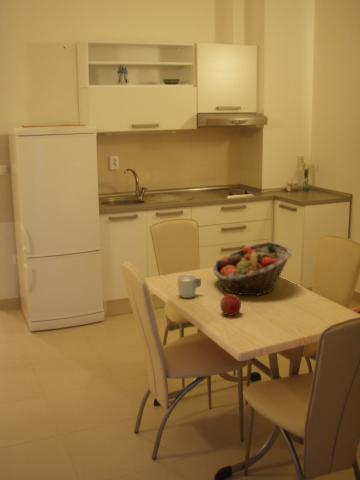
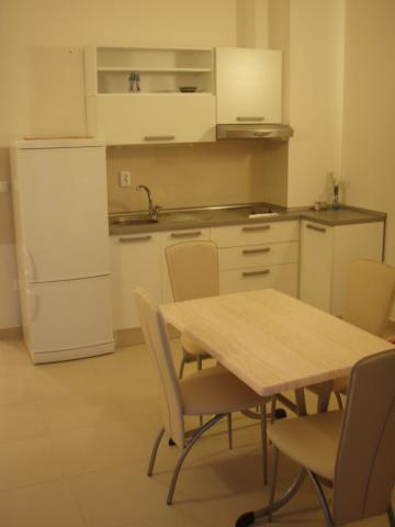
- apple (230, 303)
- fruit basket (251, 267)
- mug (189, 286)
